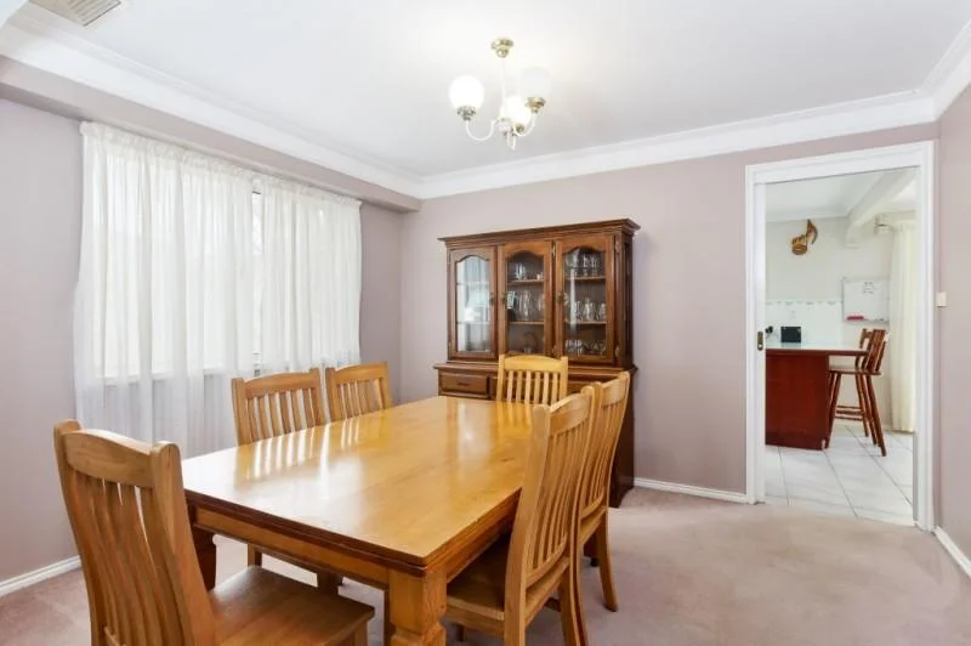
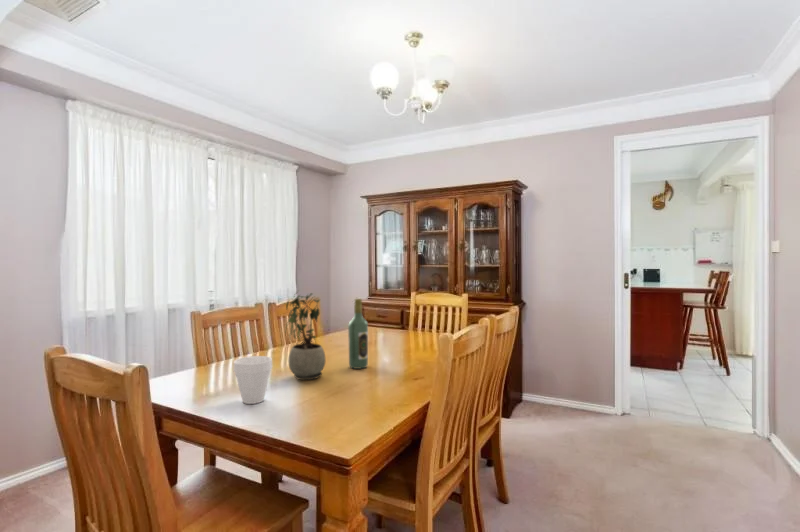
+ cup (253, 380)
+ potted plant (303, 335)
+ wine bottle (358, 332)
